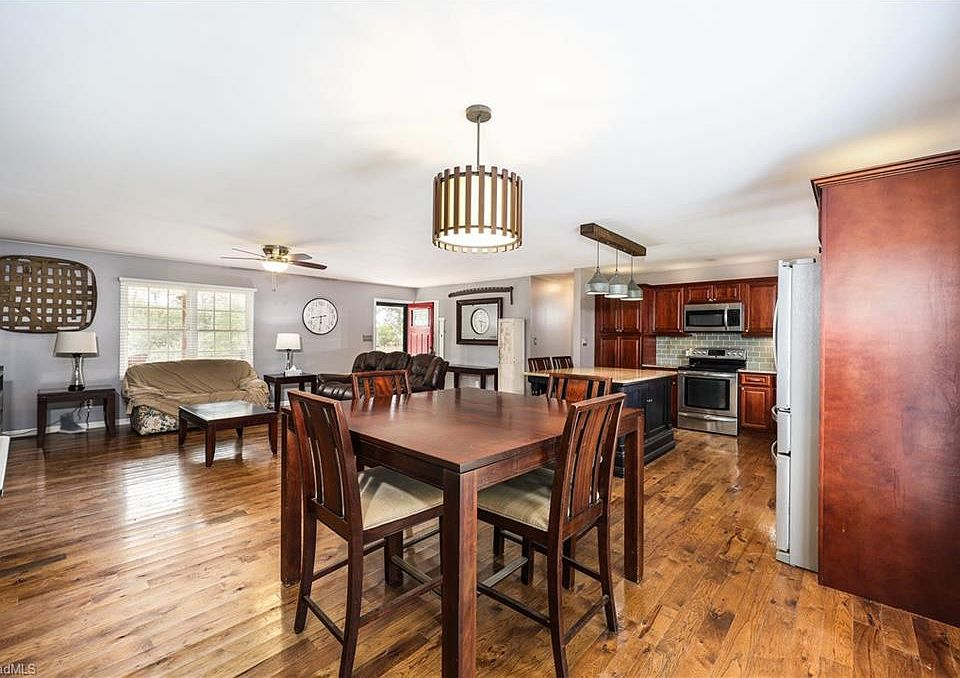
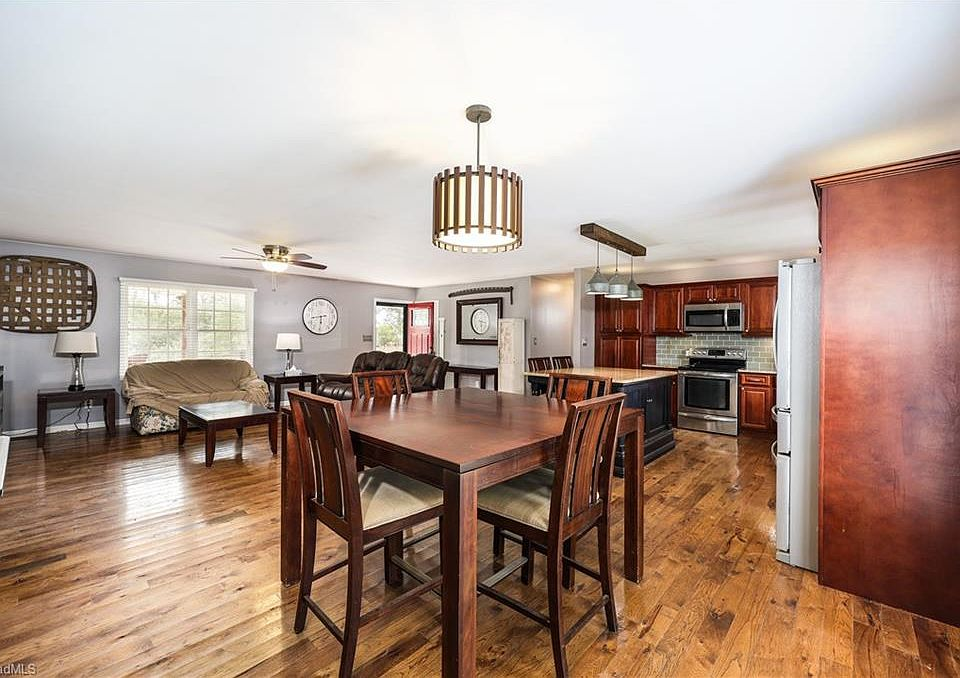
- sneaker (72, 422)
